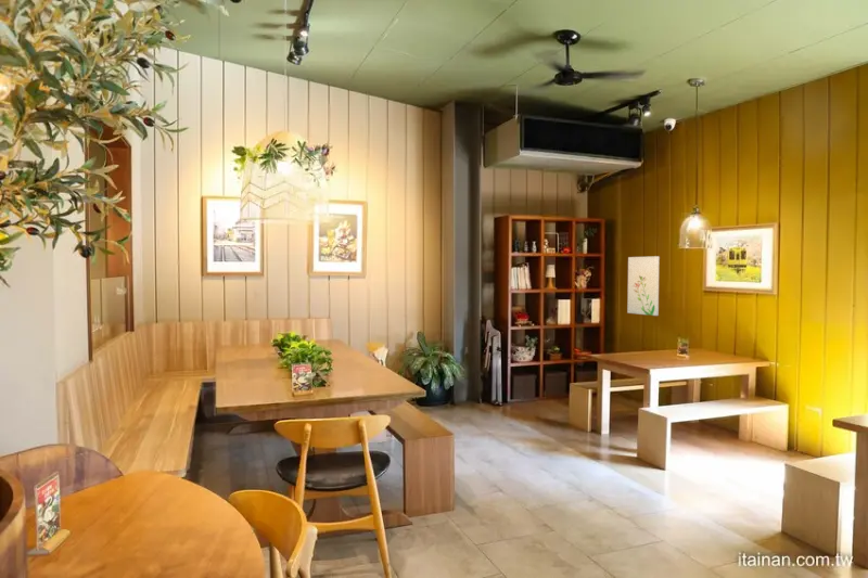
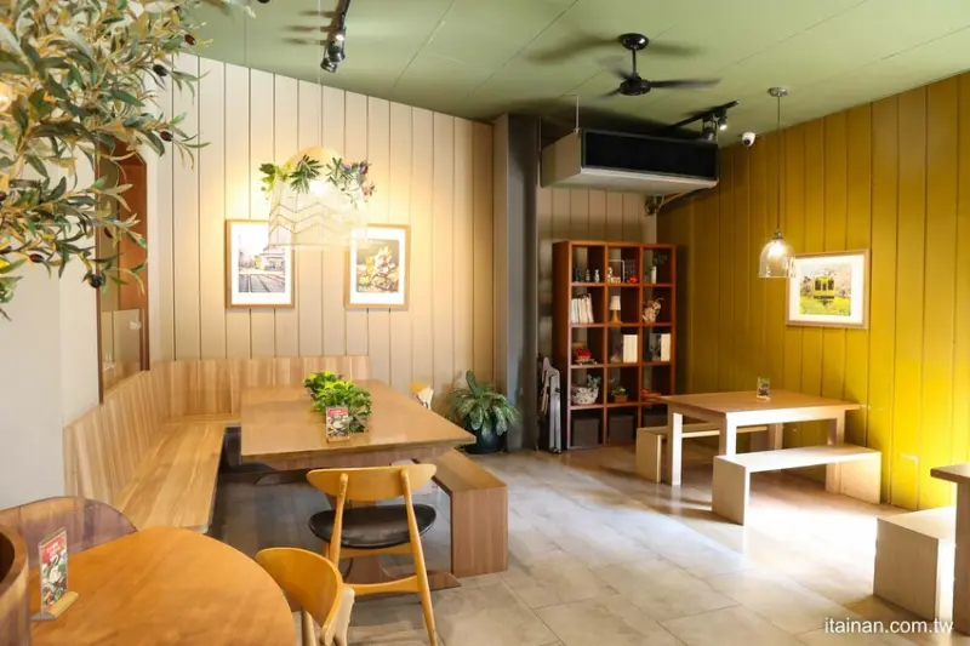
- wall art (642, 285)
